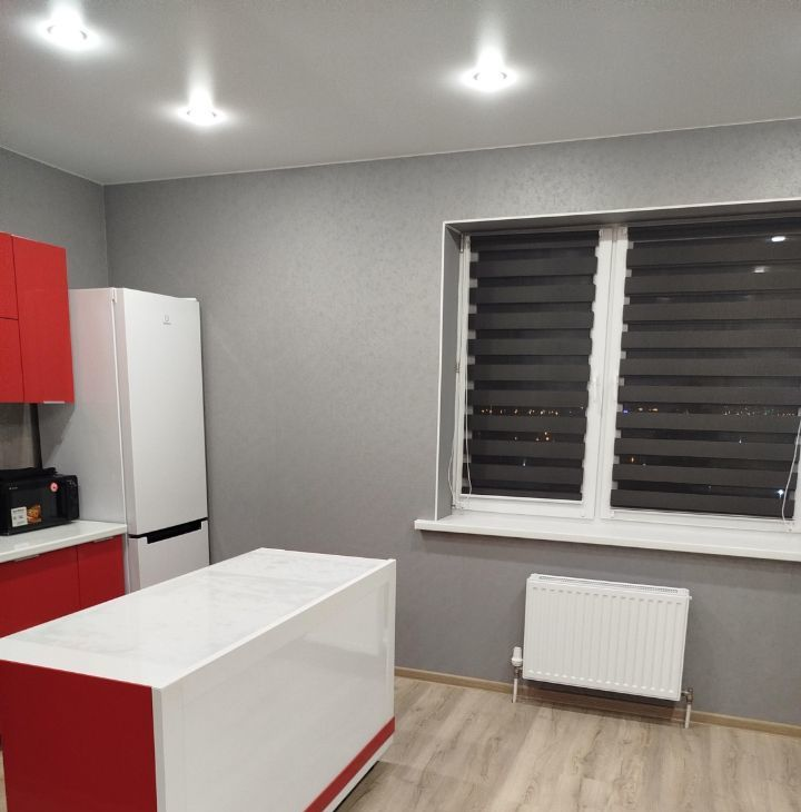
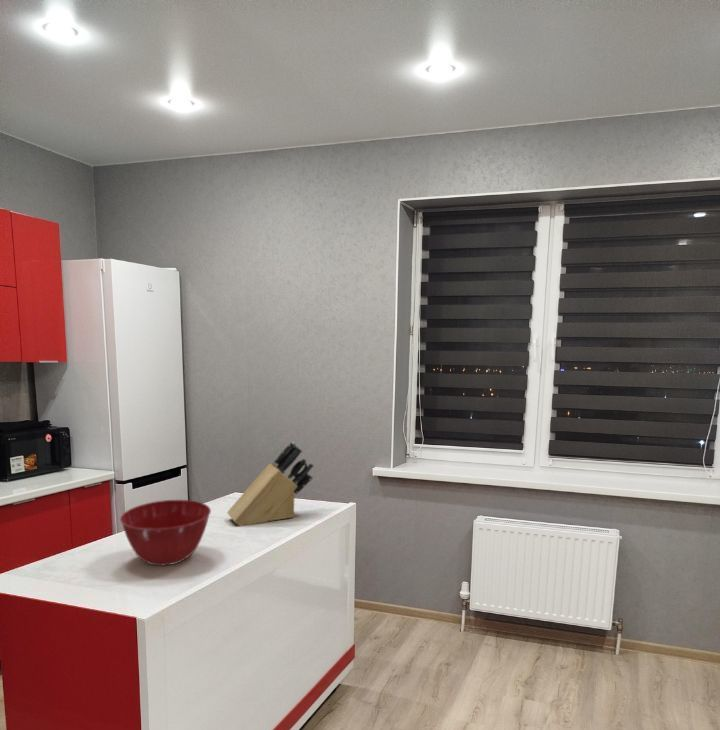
+ mixing bowl (167, 534)
+ knife block (271, 481)
